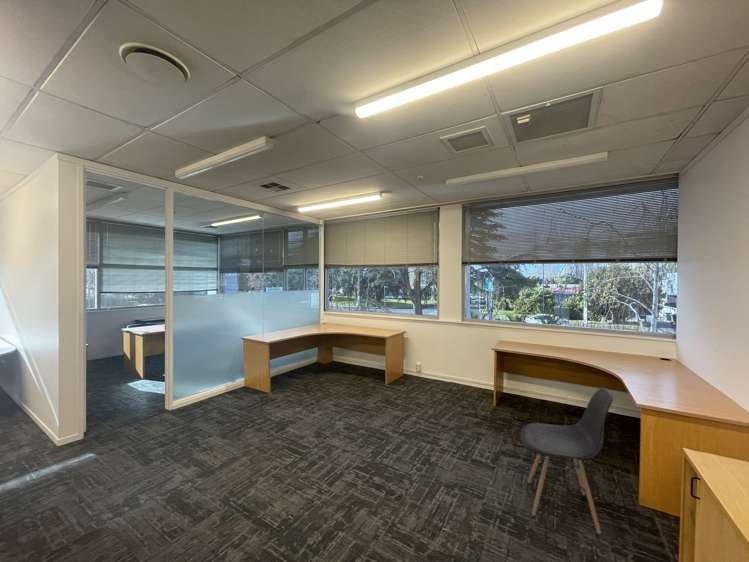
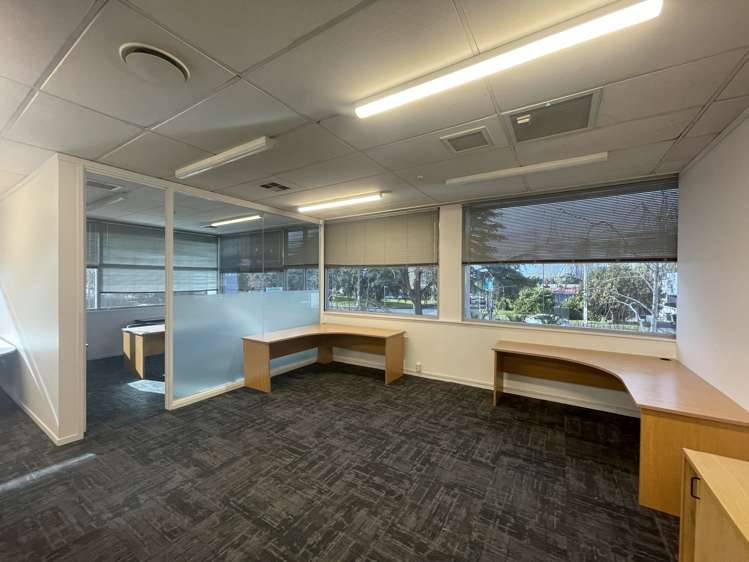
- chair (563, 445)
